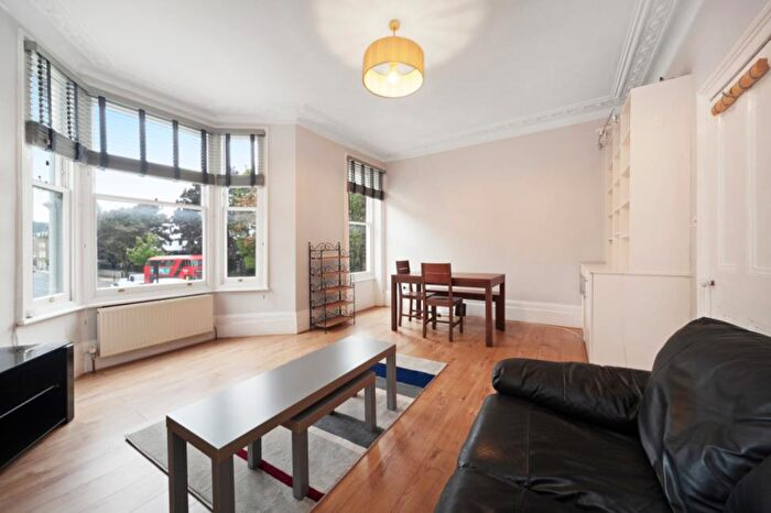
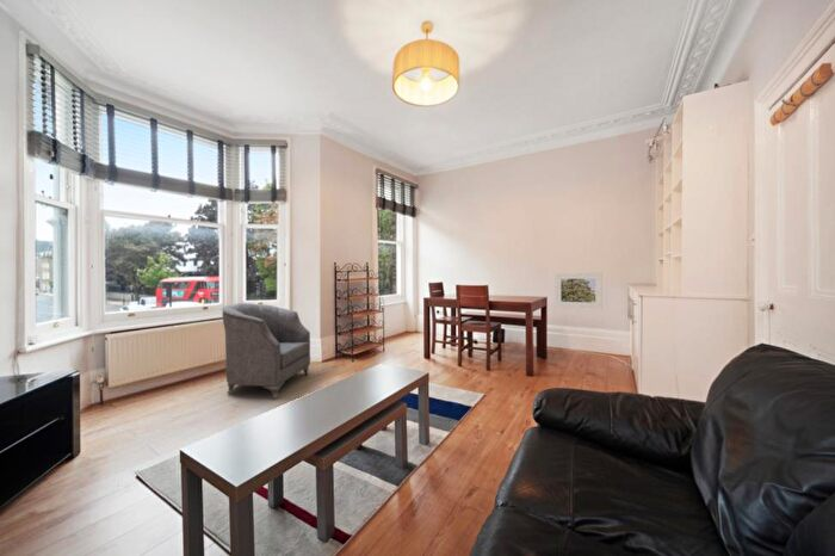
+ armchair (265, 344)
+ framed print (577, 290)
